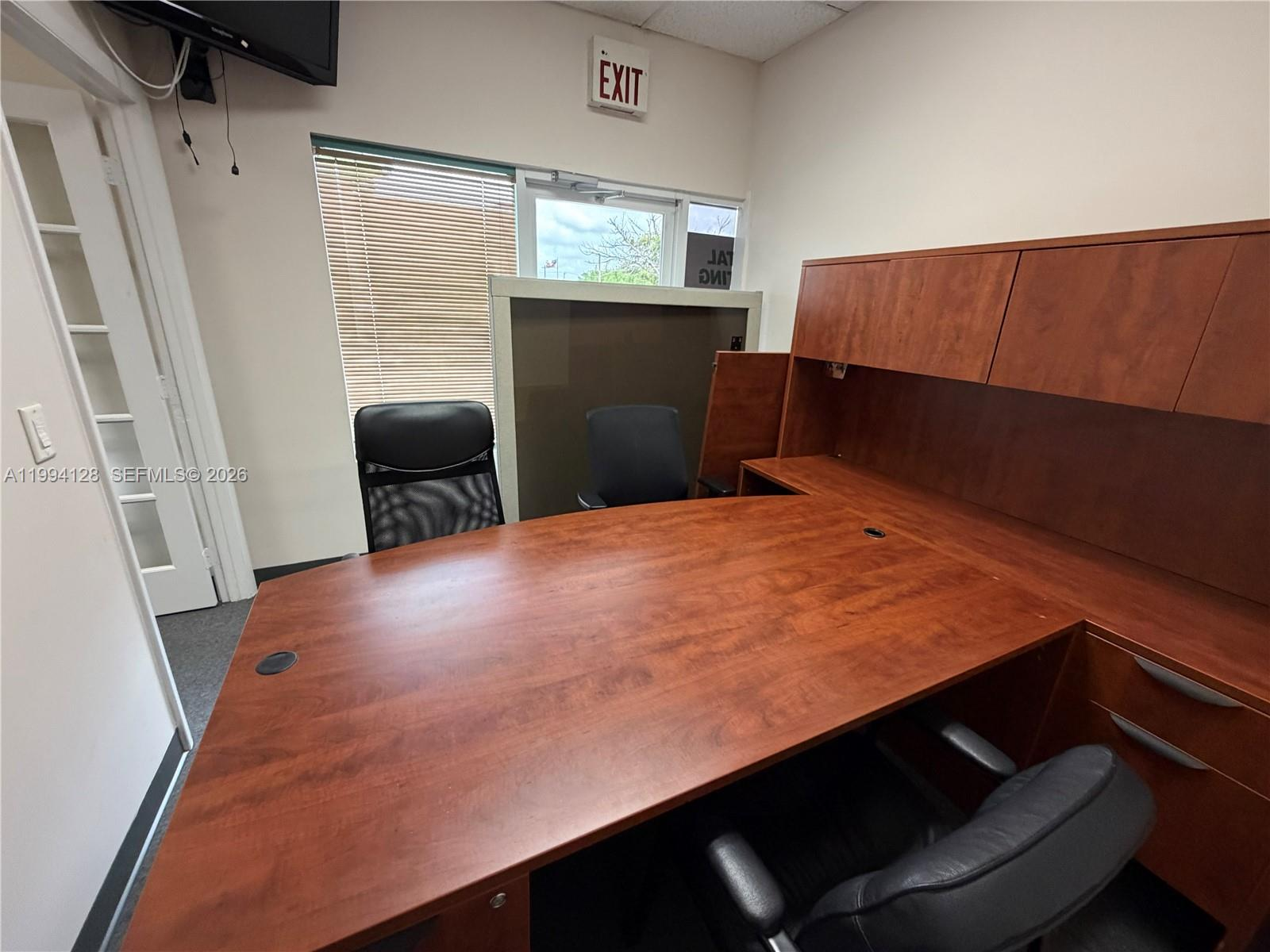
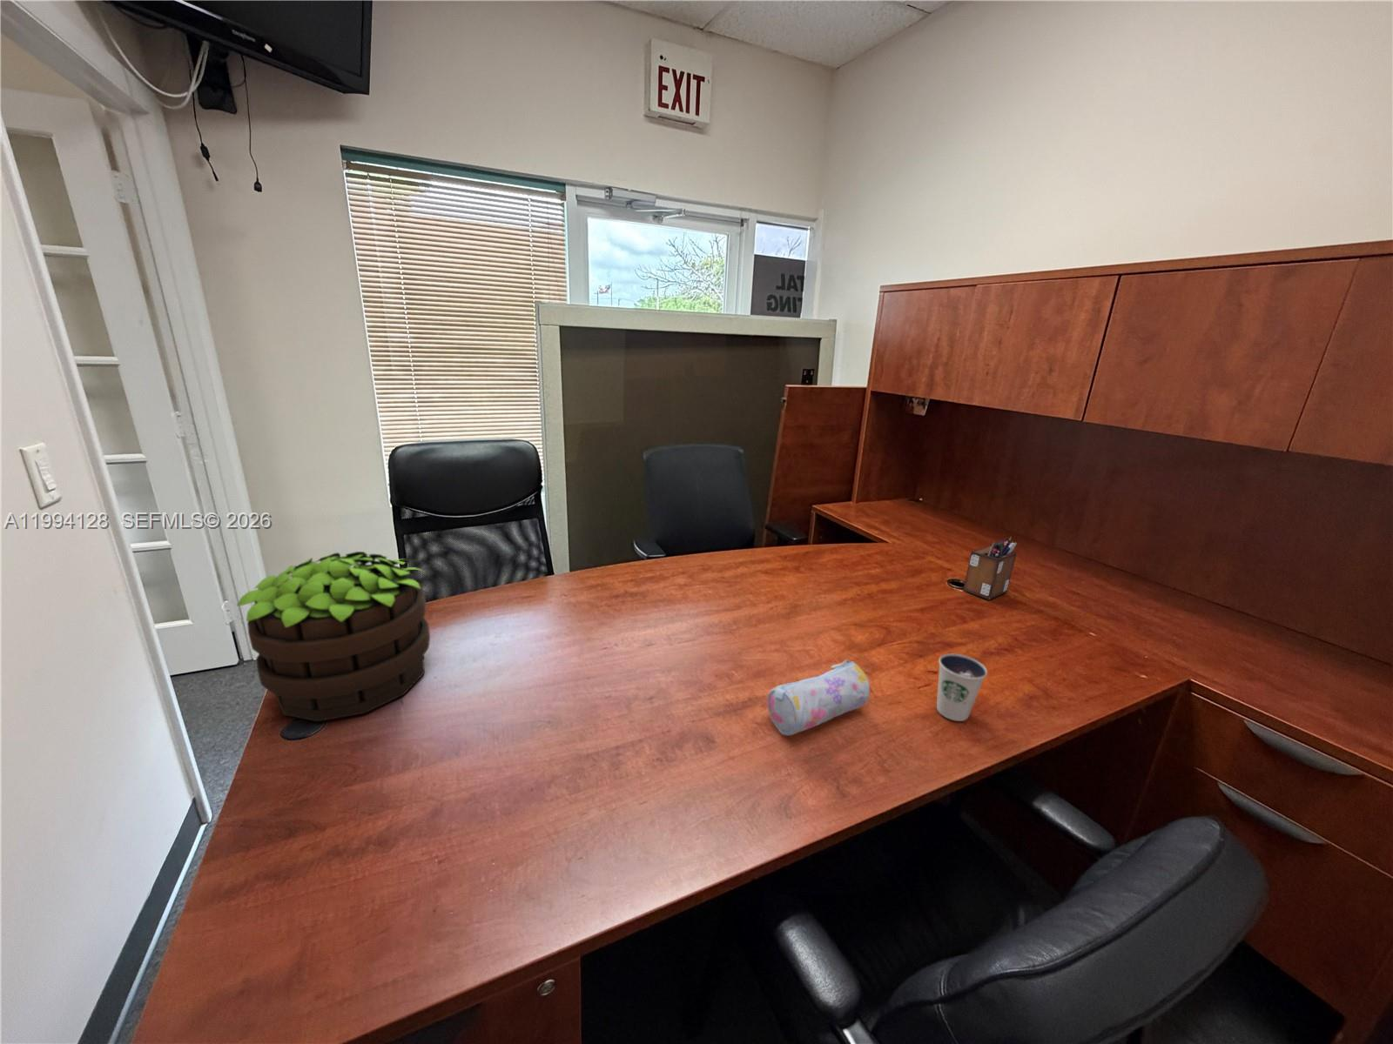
+ pencil case (819, 696)
+ potted plant (344, 621)
+ dixie cup (956, 689)
+ desk organizer (990, 564)
